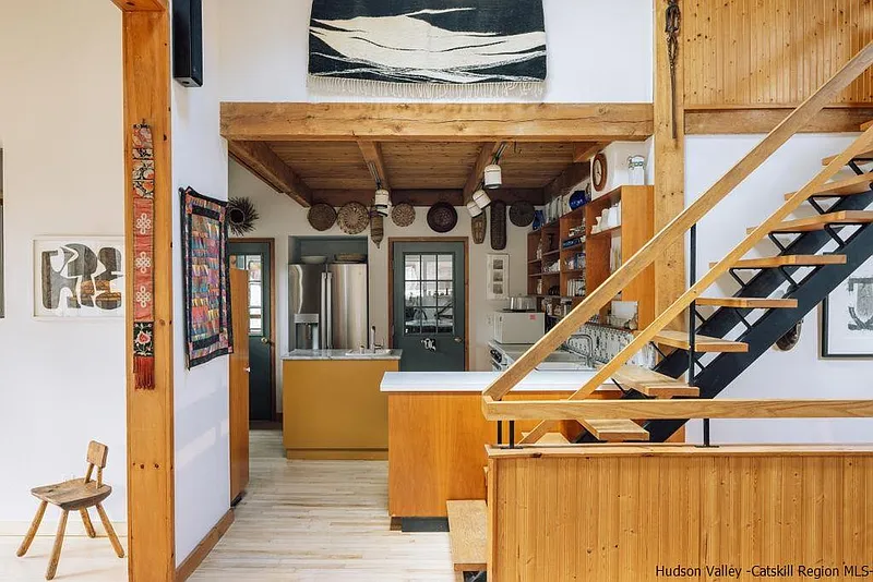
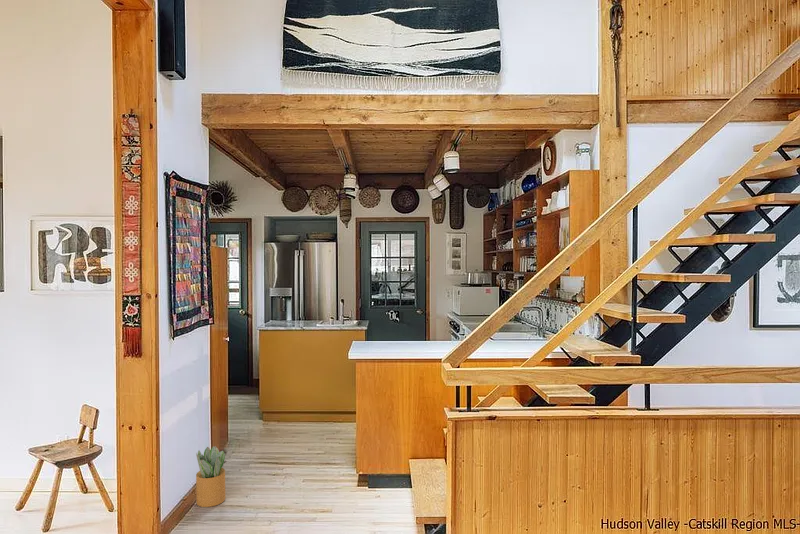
+ potted plant (209, 476)
